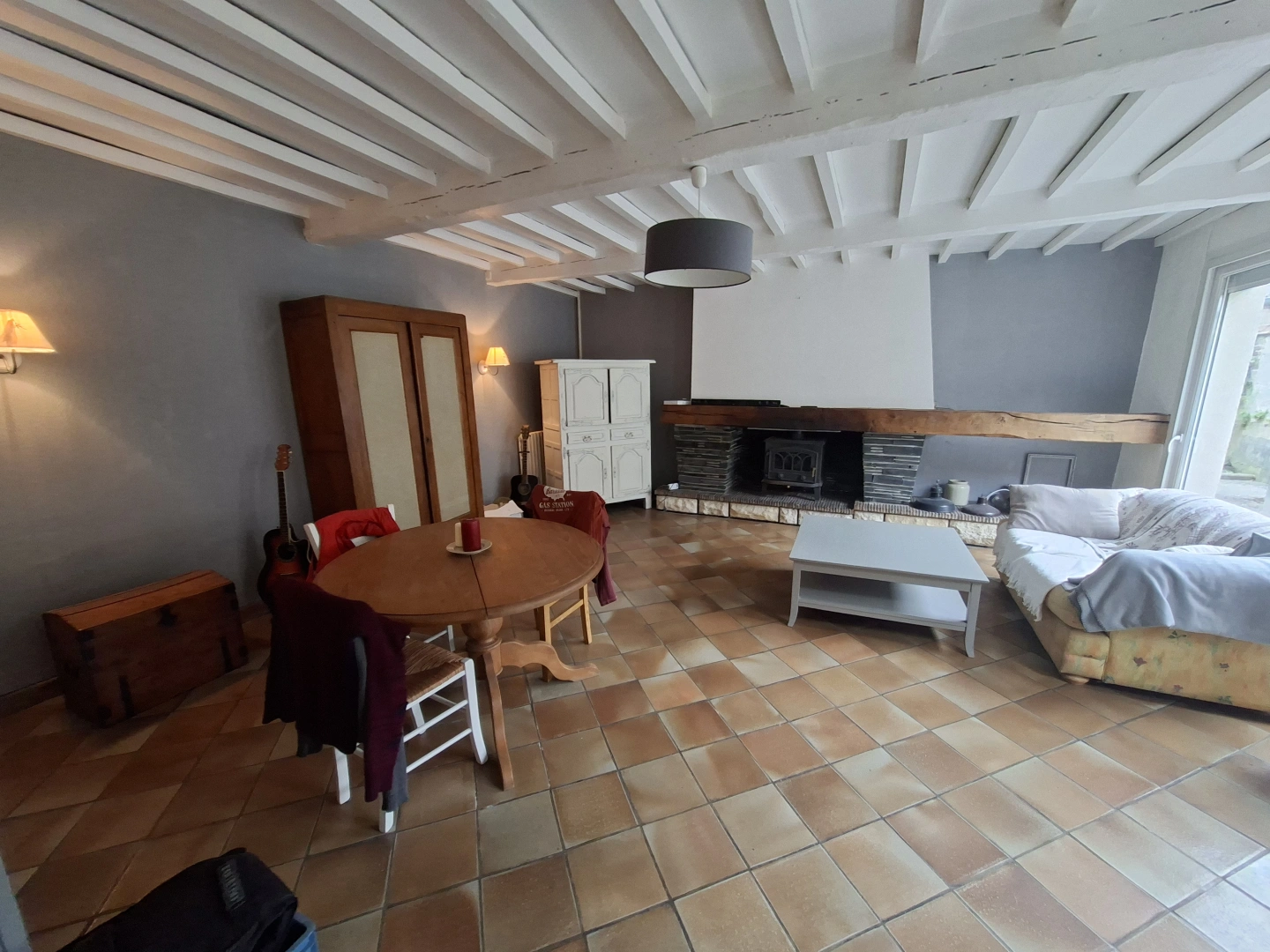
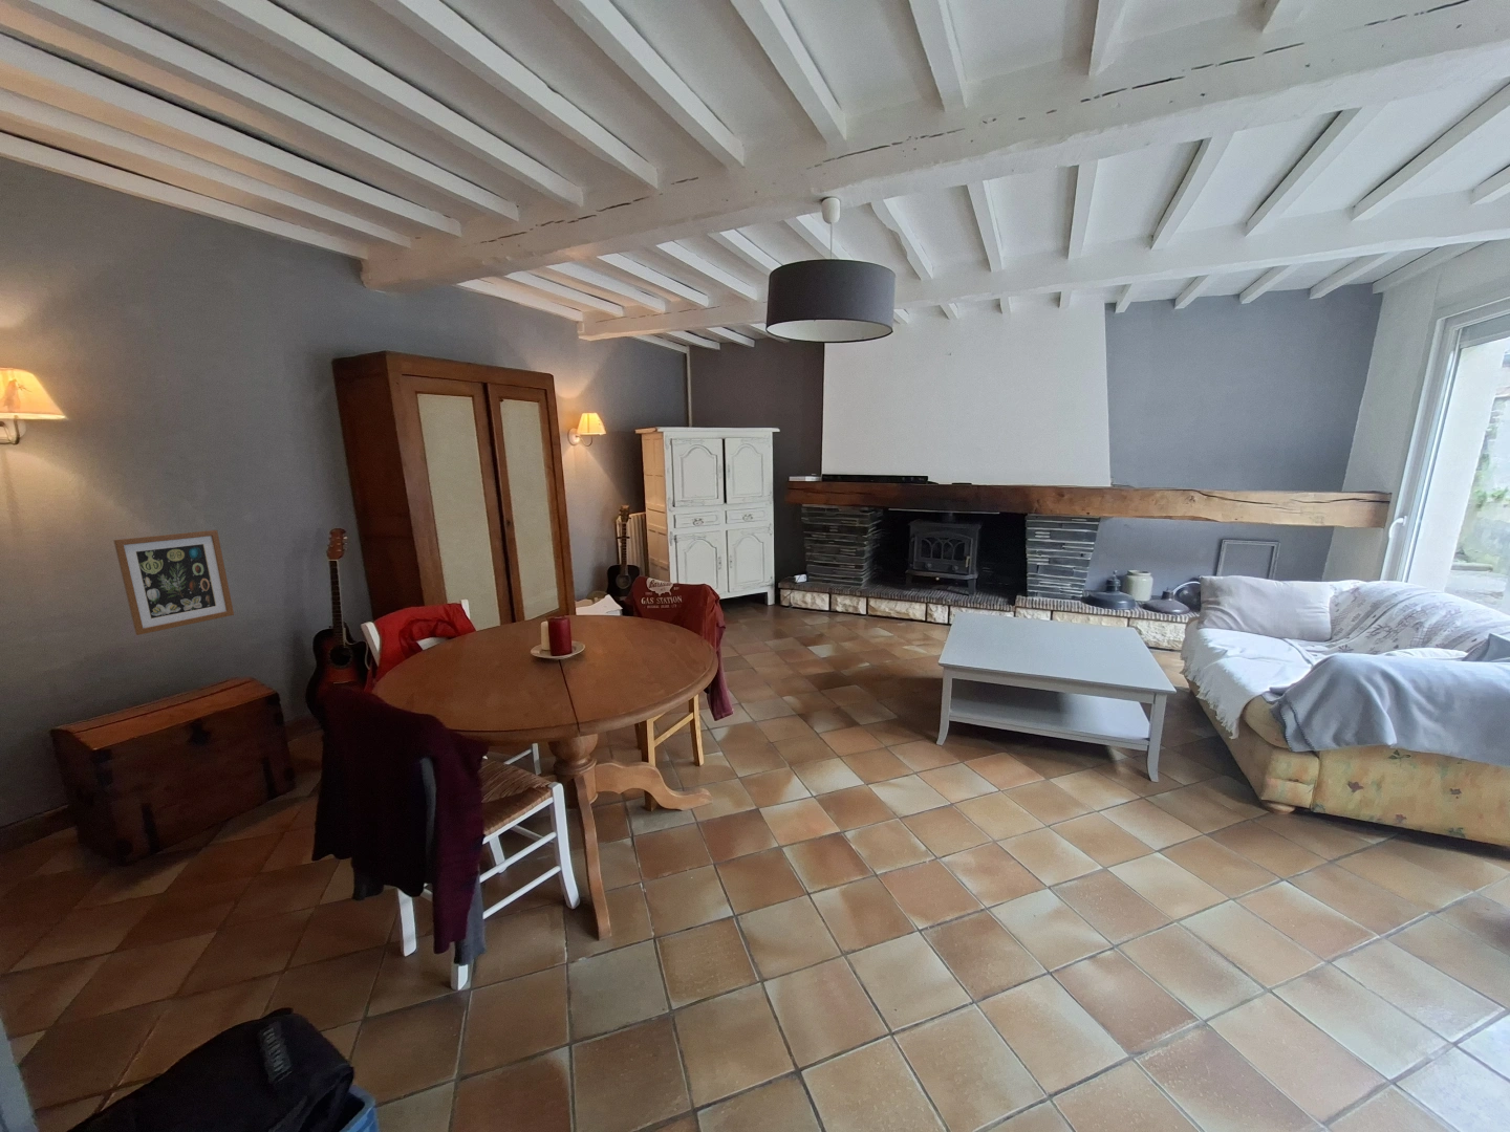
+ wall art (178, 579)
